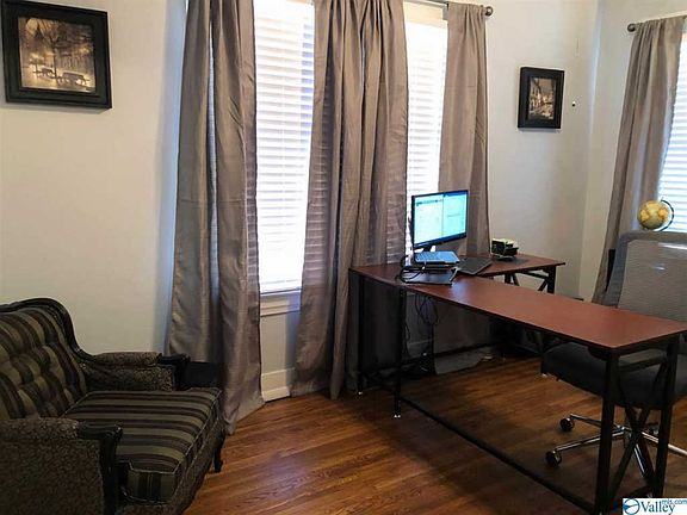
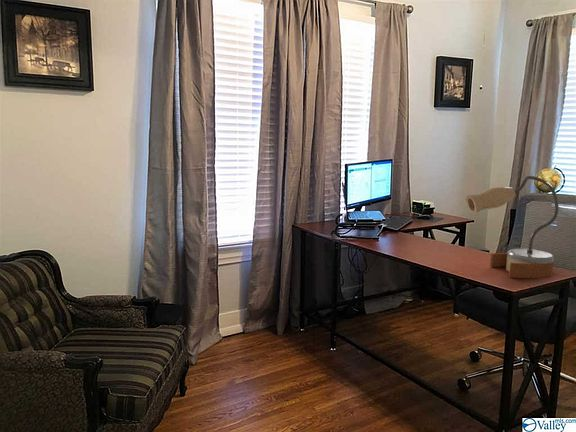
+ table lamp (502, 205)
